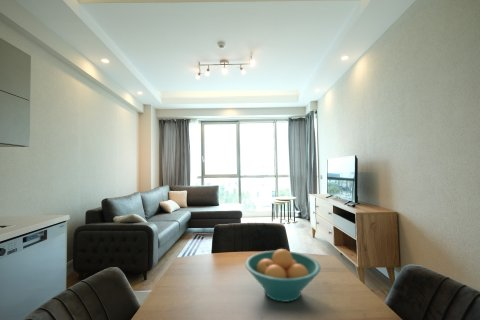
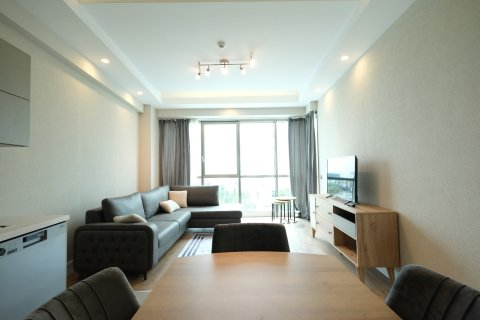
- fruit bowl (282, 271)
